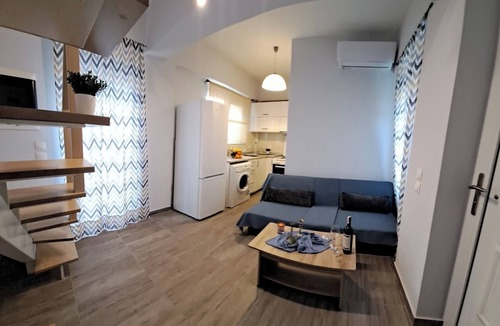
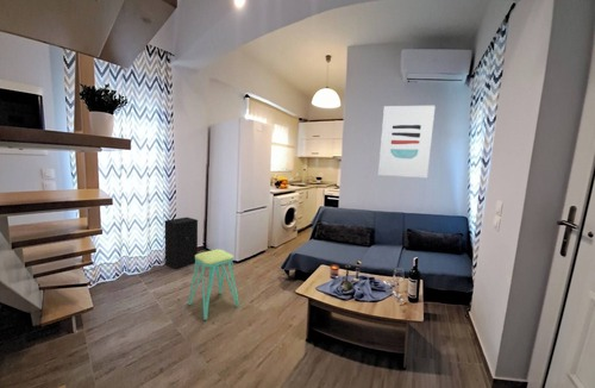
+ wall art (405, 142)
+ stool (212, 279)
+ speaker (181, 242)
